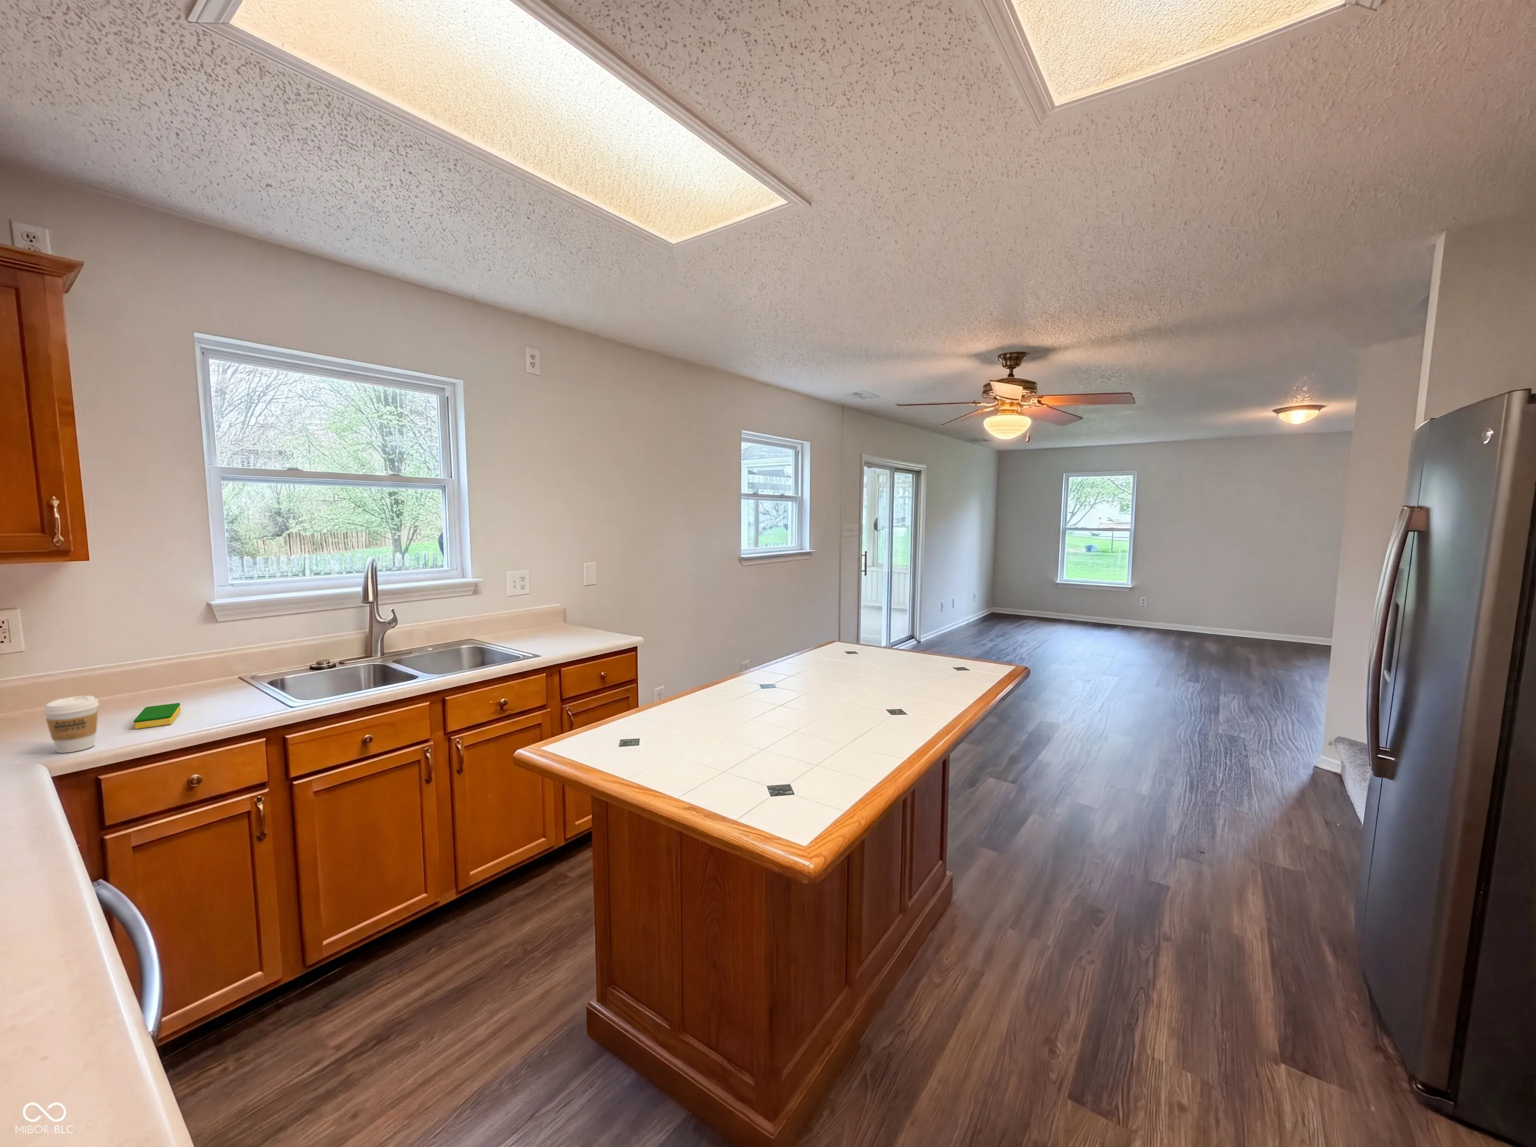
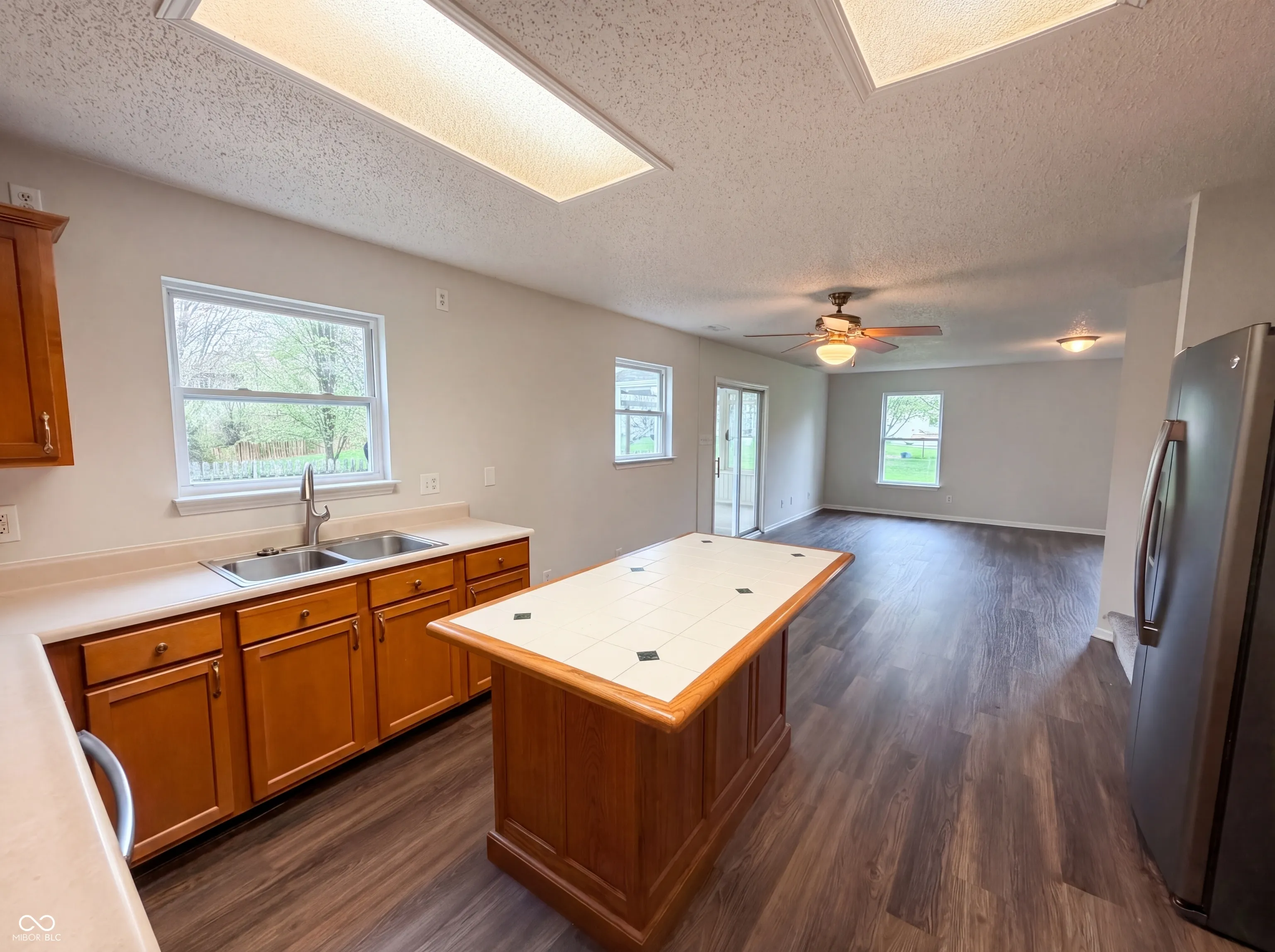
- coffee cup (73, 723)
- dish sponge (158, 714)
